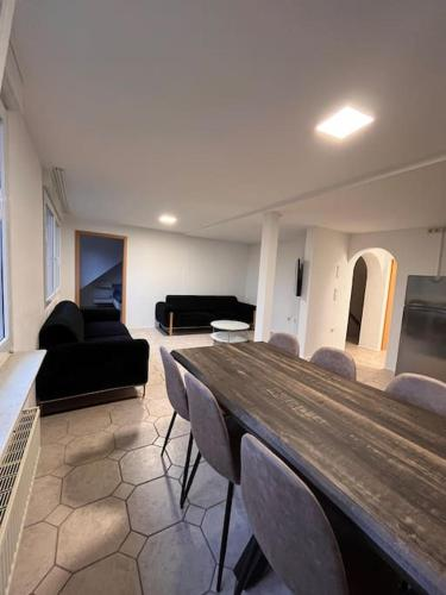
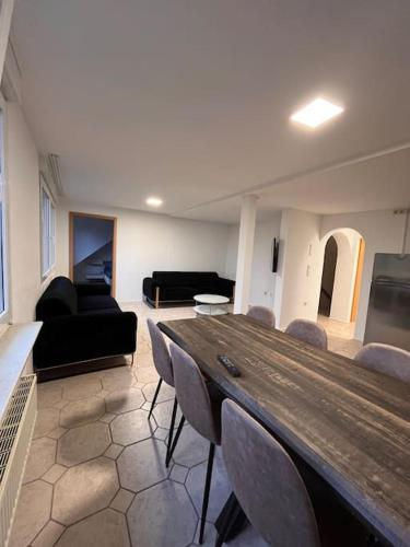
+ remote control (227, 363)
